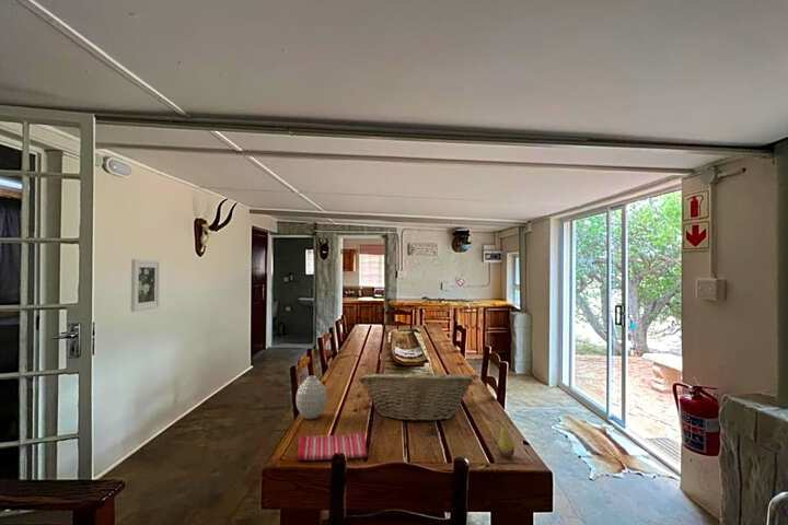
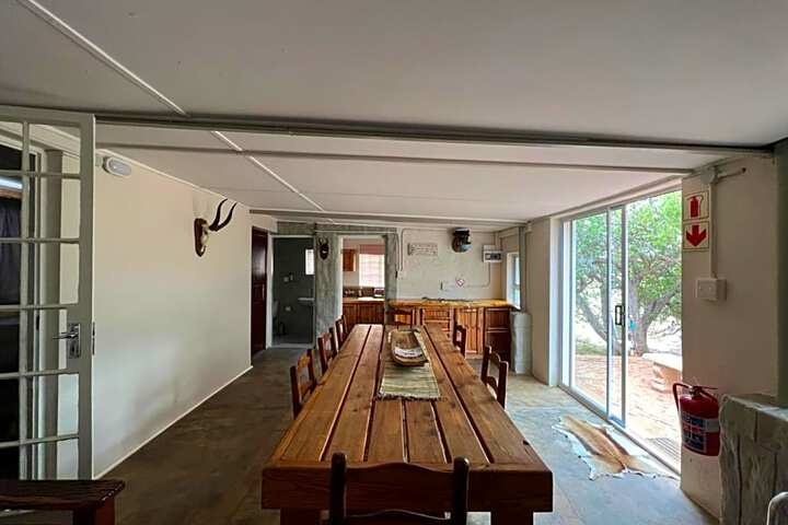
- vase (311, 396)
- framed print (146, 284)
- fruit basket (415, 388)
- dish towel (332, 445)
- fruit (506, 439)
